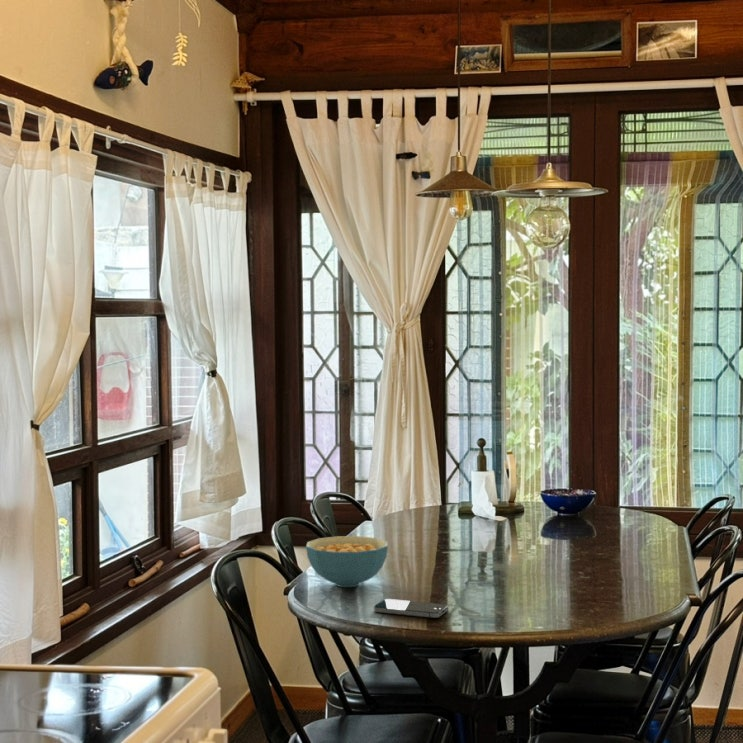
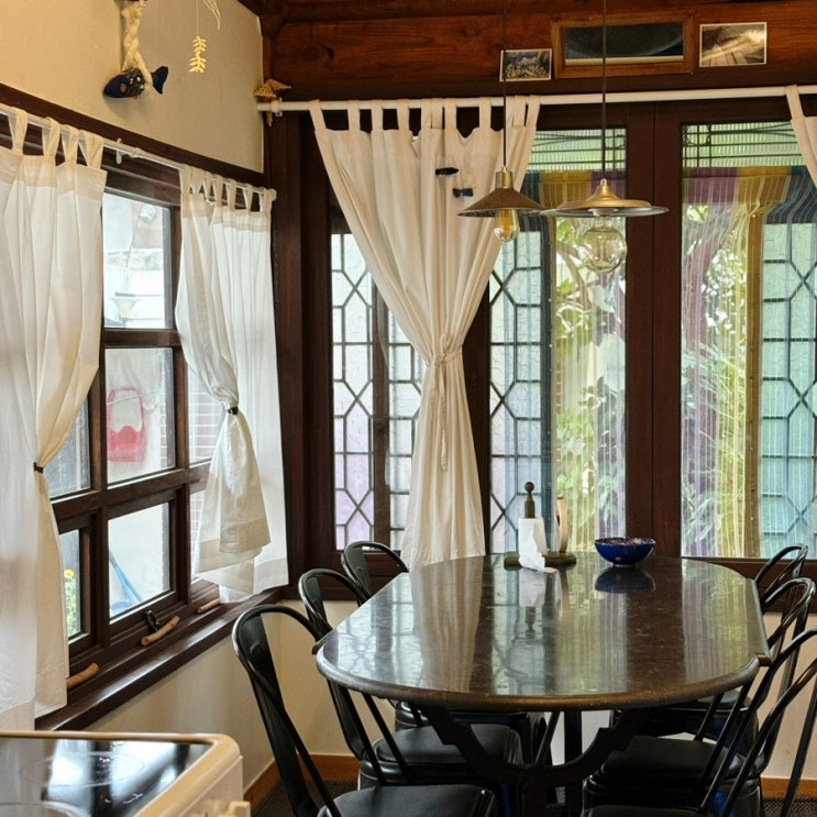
- smartphone (410, 608)
- cereal bowl (347, 564)
